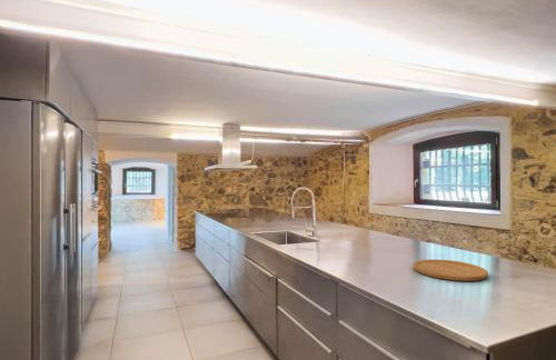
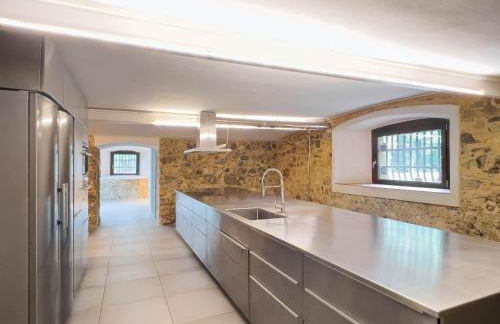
- cutting board (448, 269)
